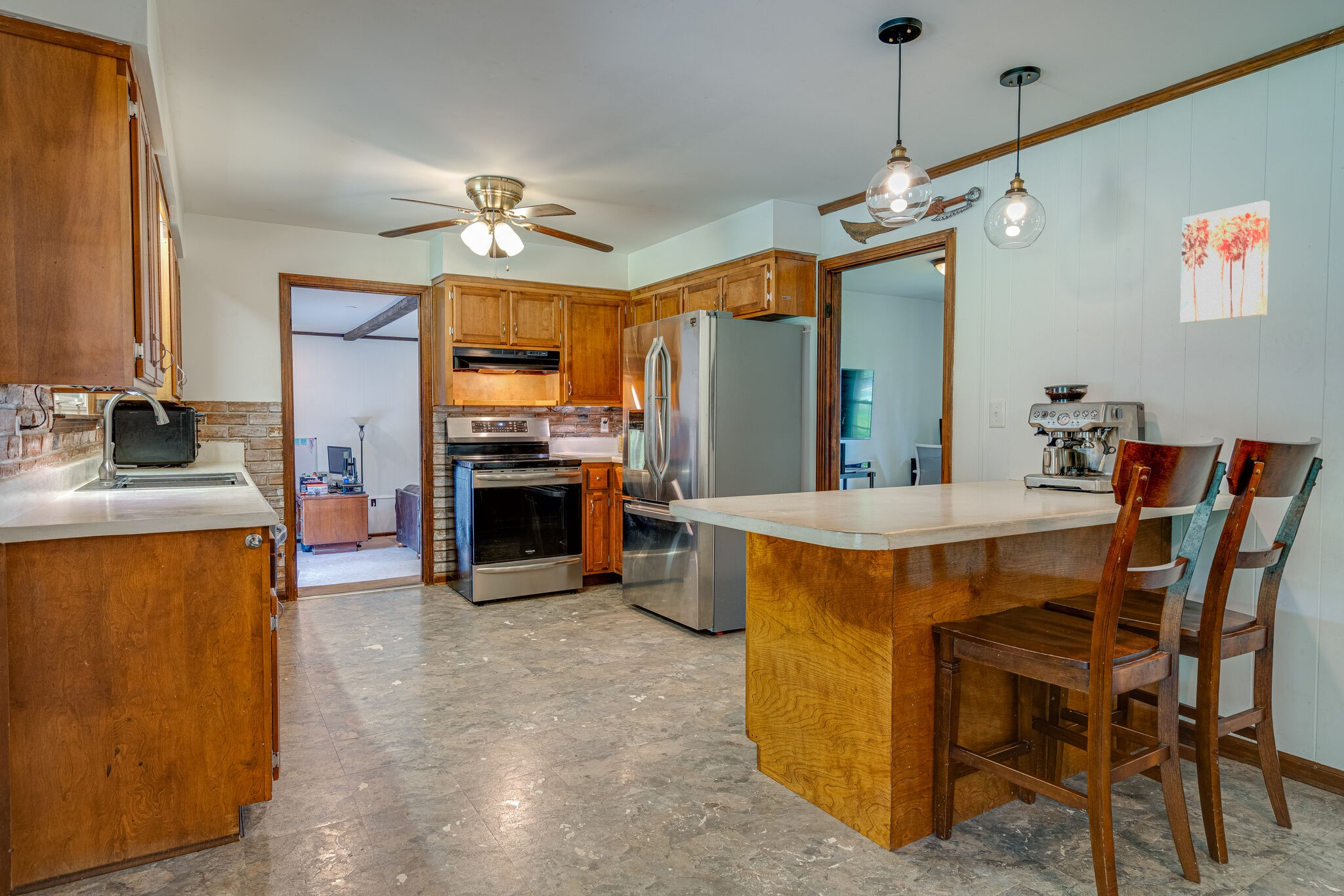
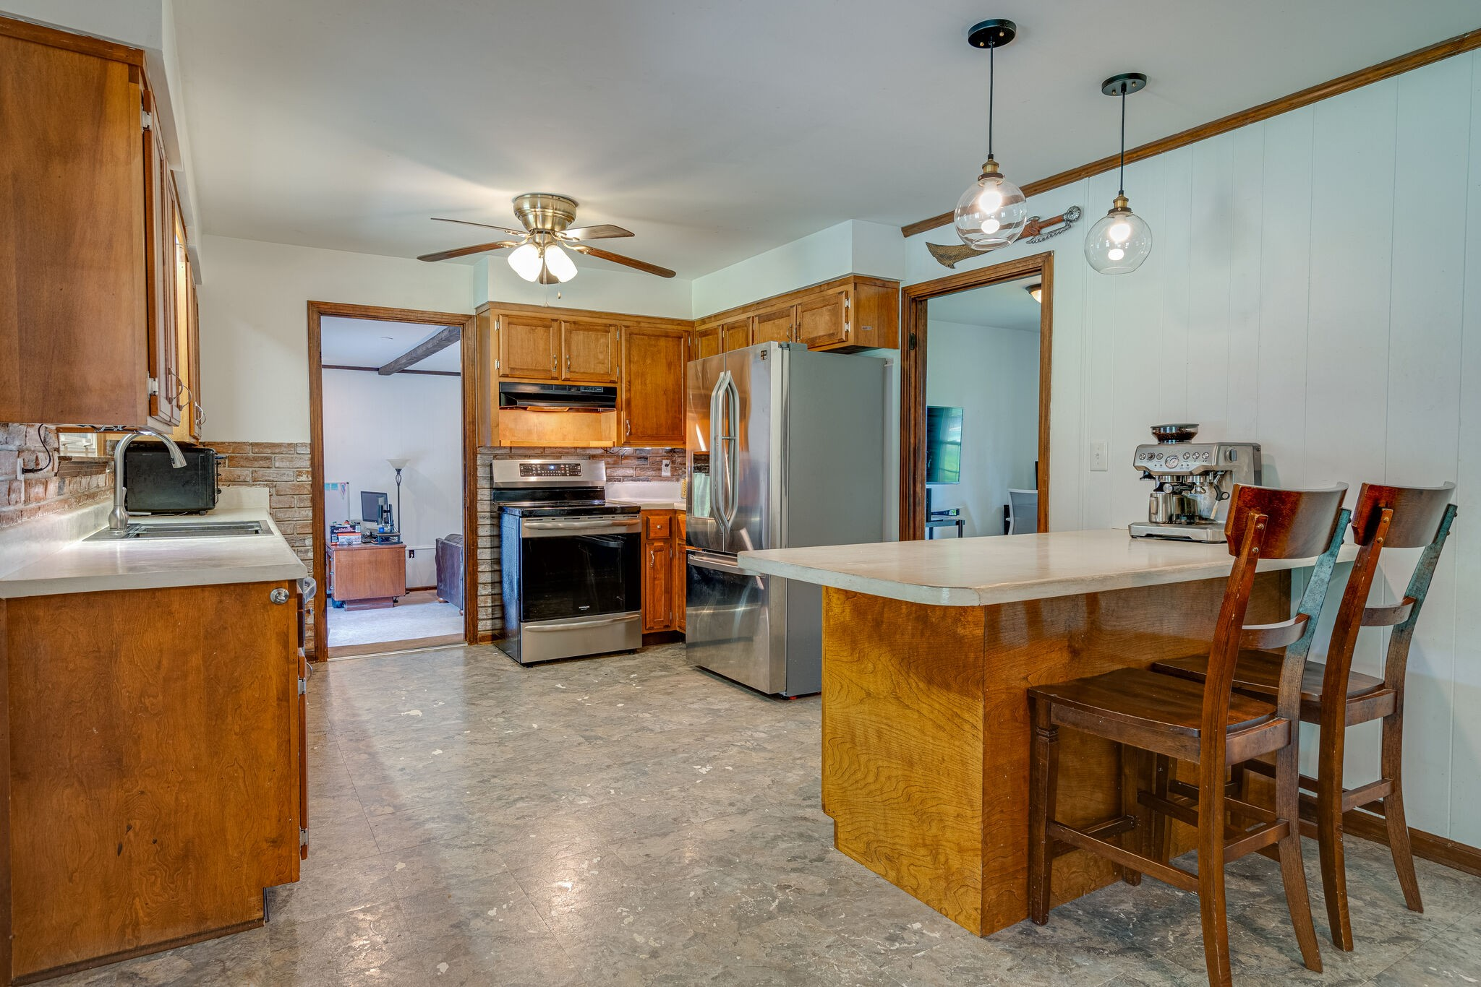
- wall art (1223, 264)
